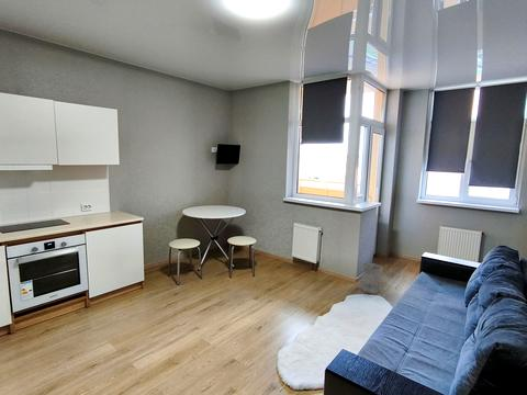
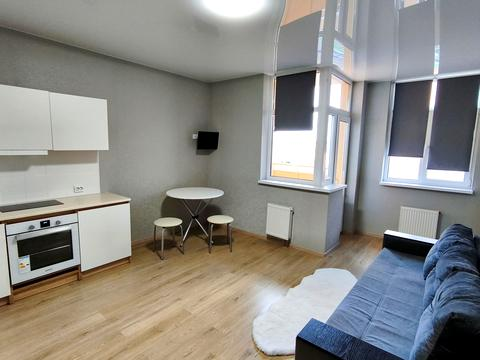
- wastebasket (370, 278)
